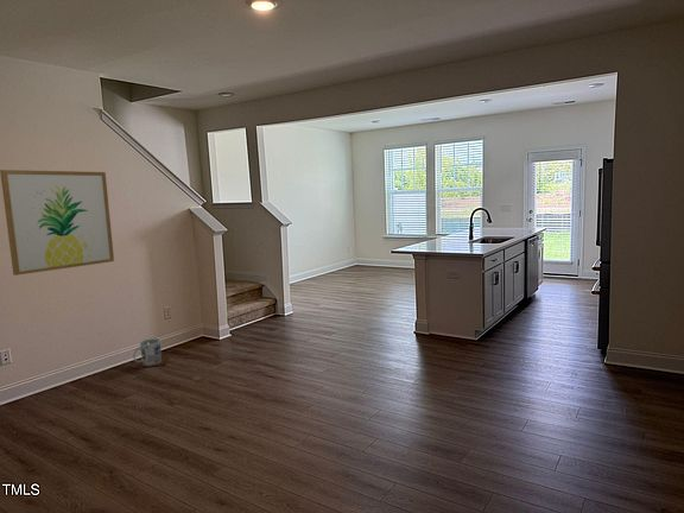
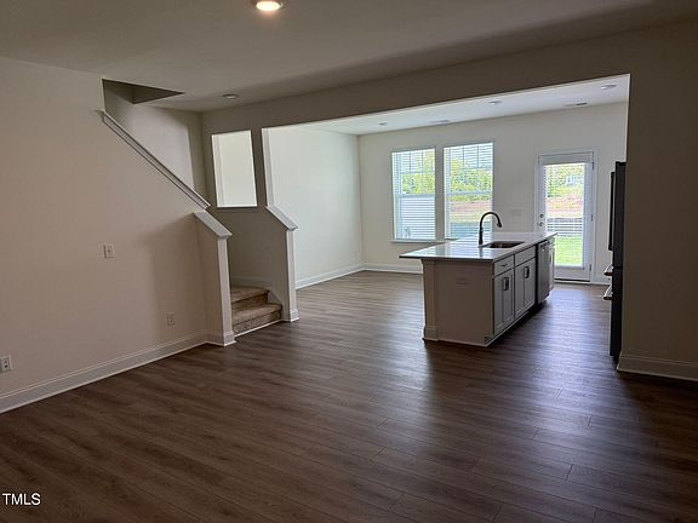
- wall art (62, 220)
- trash can (148, 352)
